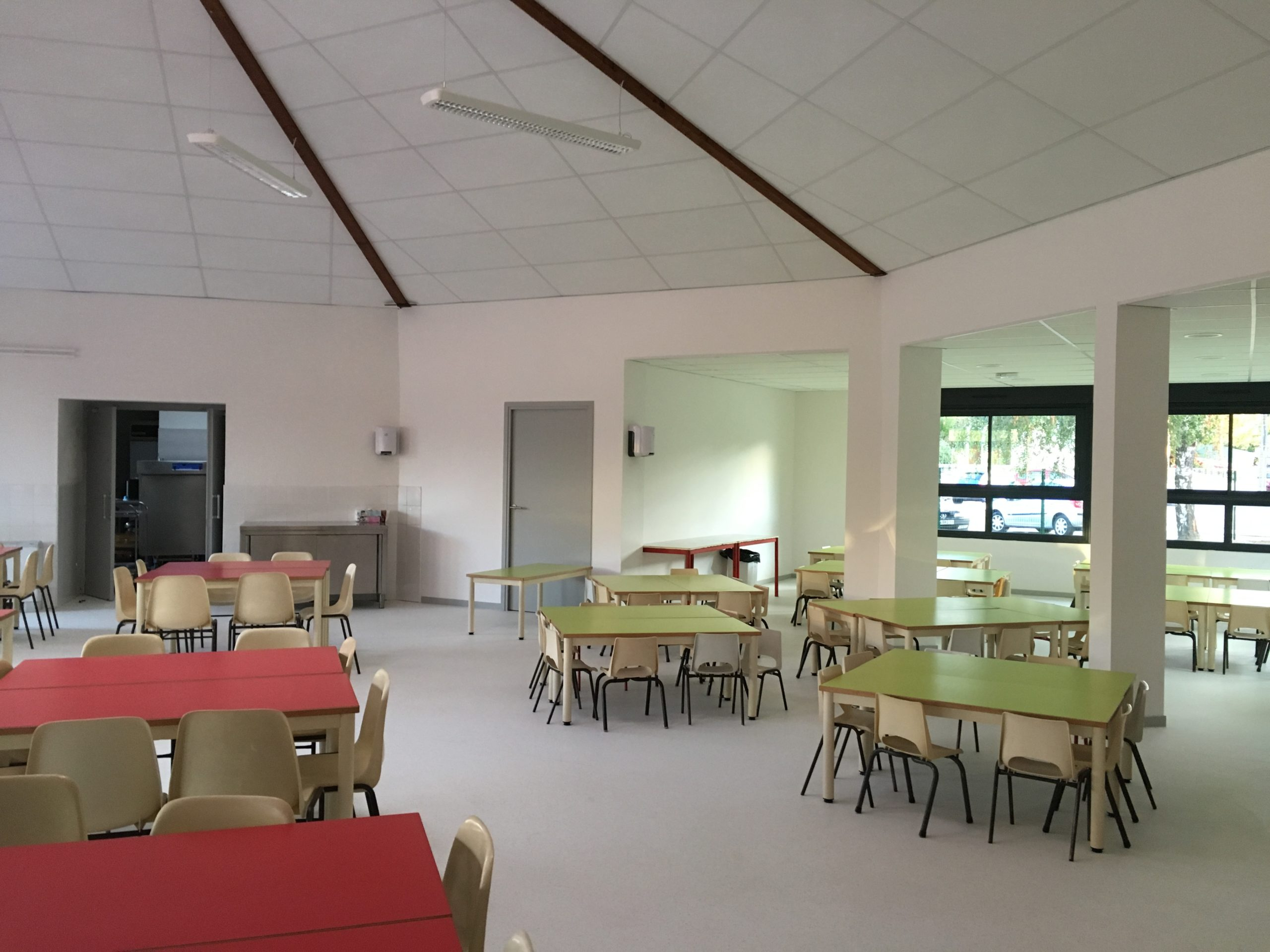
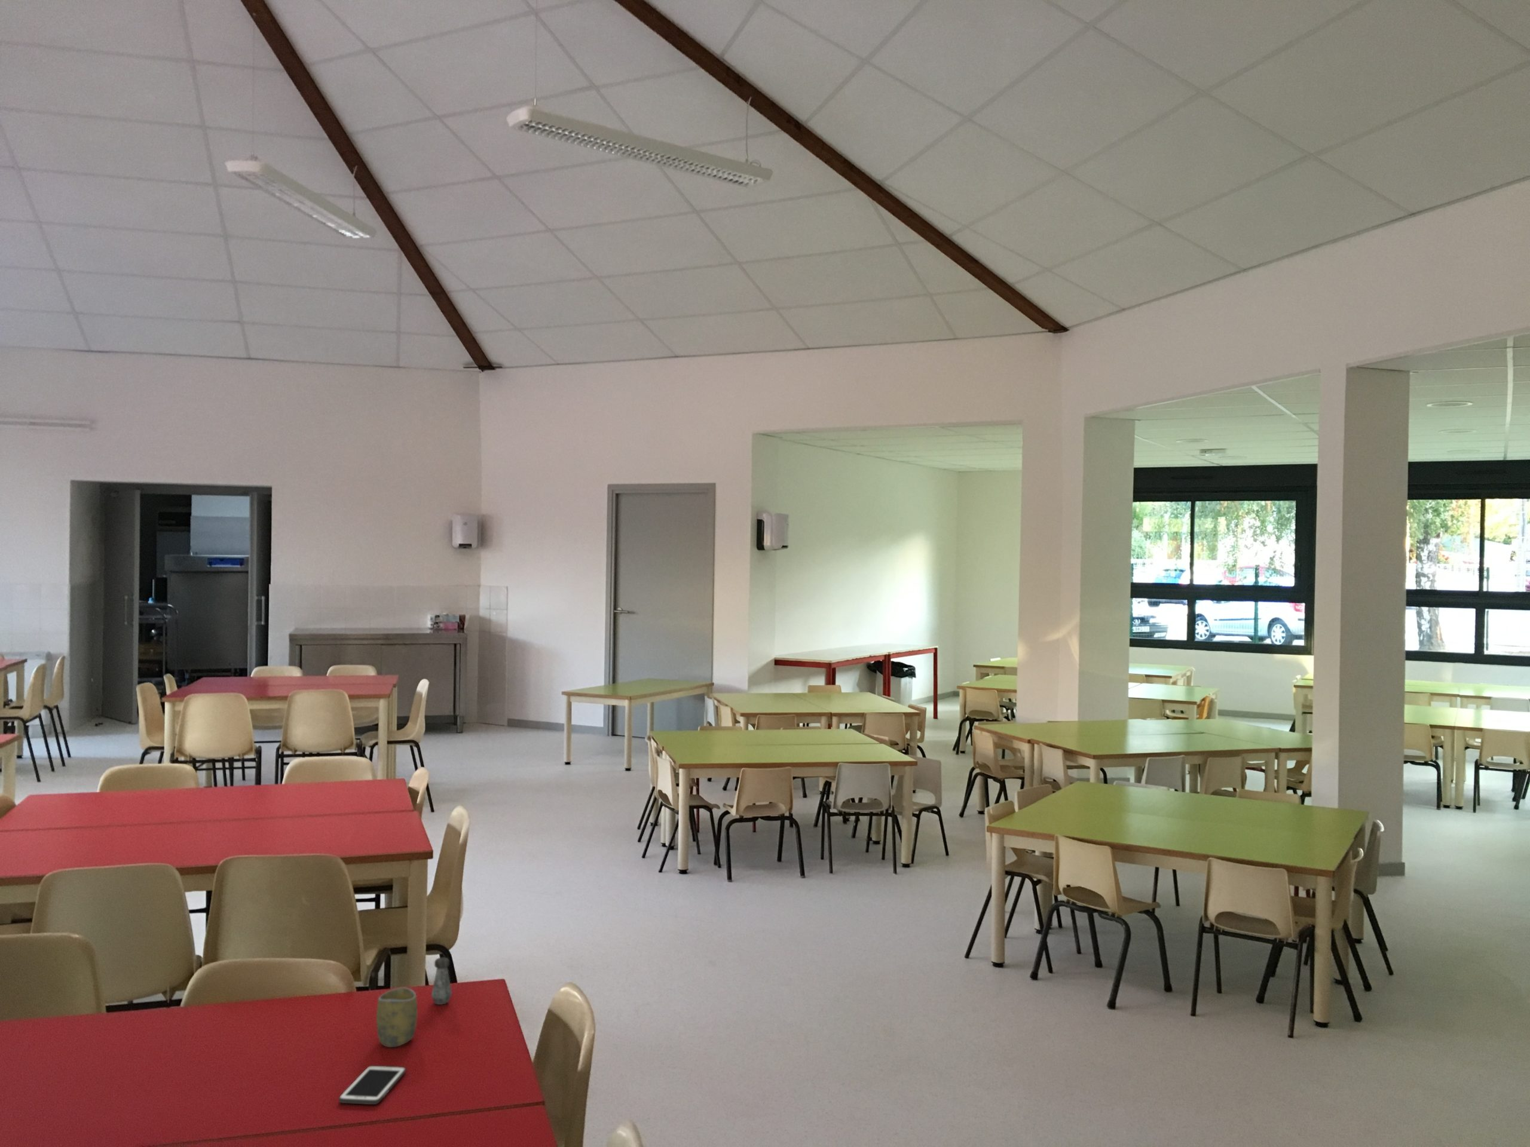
+ salt shaker (442, 981)
+ cup (396, 1017)
+ cell phone (373, 1084)
